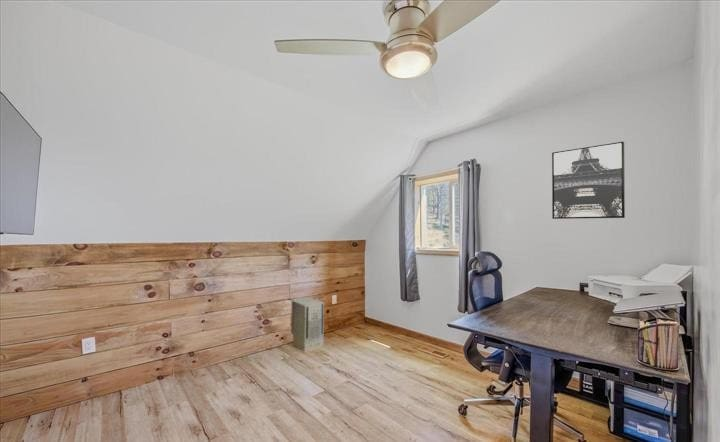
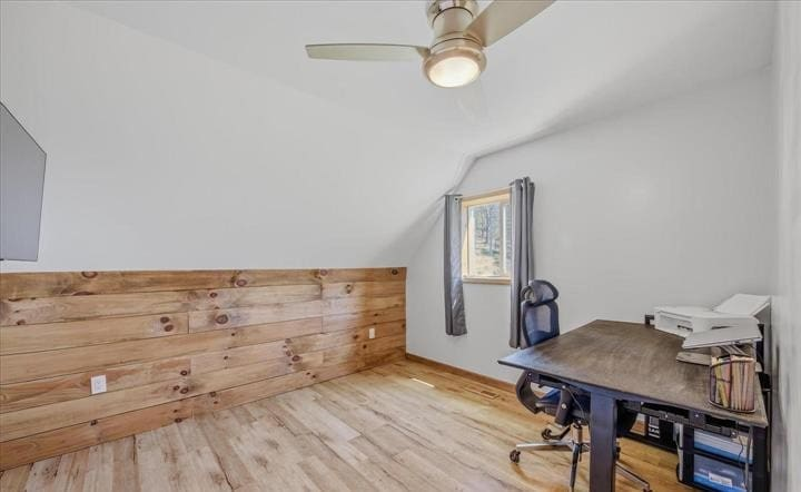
- air purifier (307, 323)
- wall art (586, 183)
